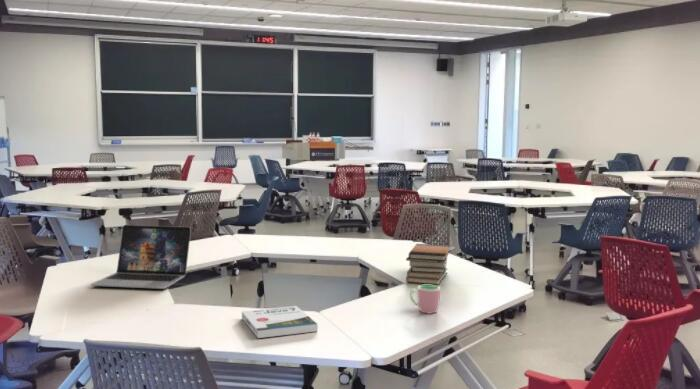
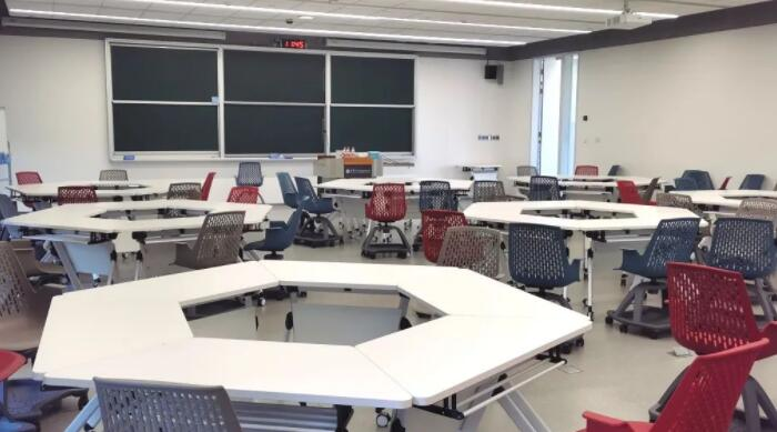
- laptop (142, 255)
- book stack (428, 263)
- book (278, 320)
- cup (424, 299)
